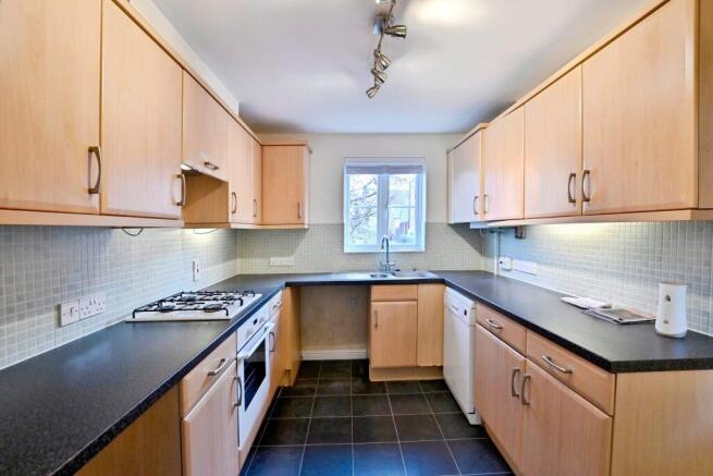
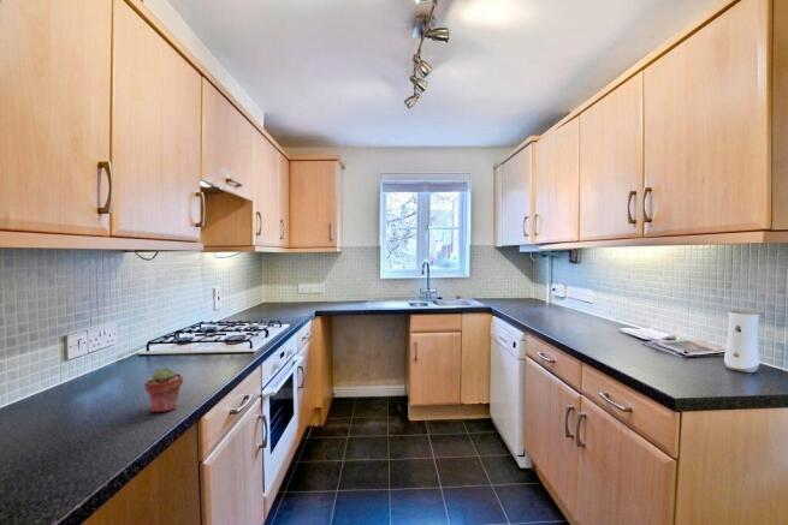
+ potted succulent (164, 387)
